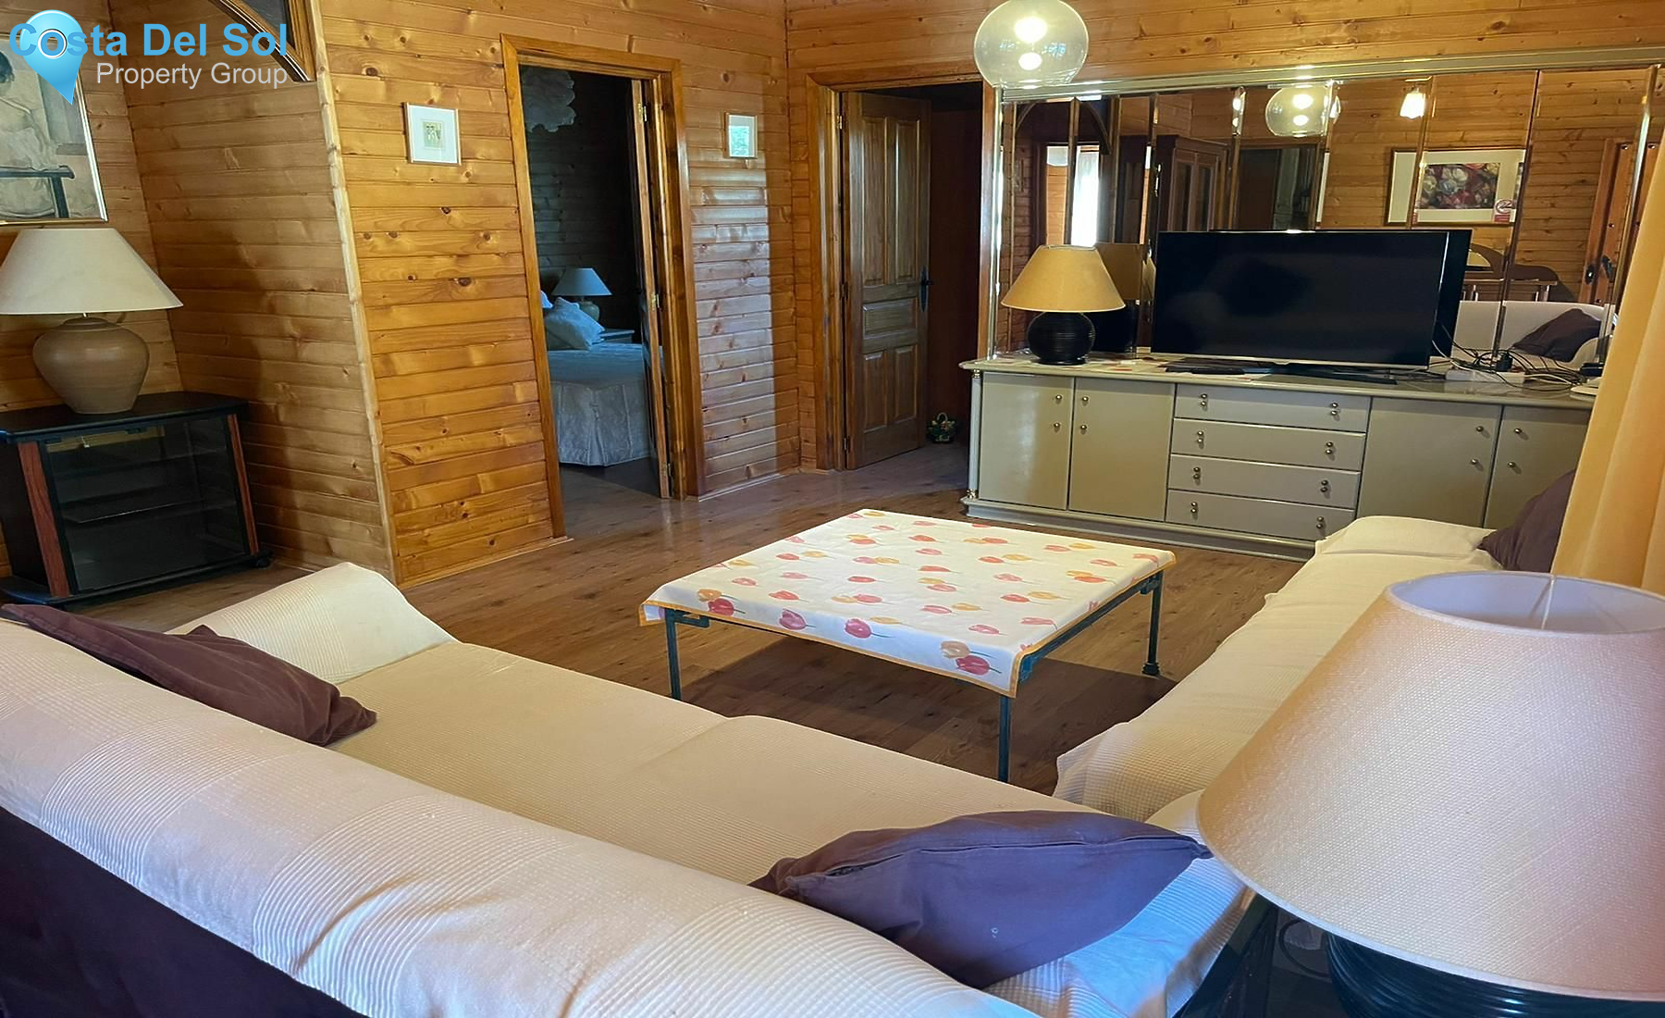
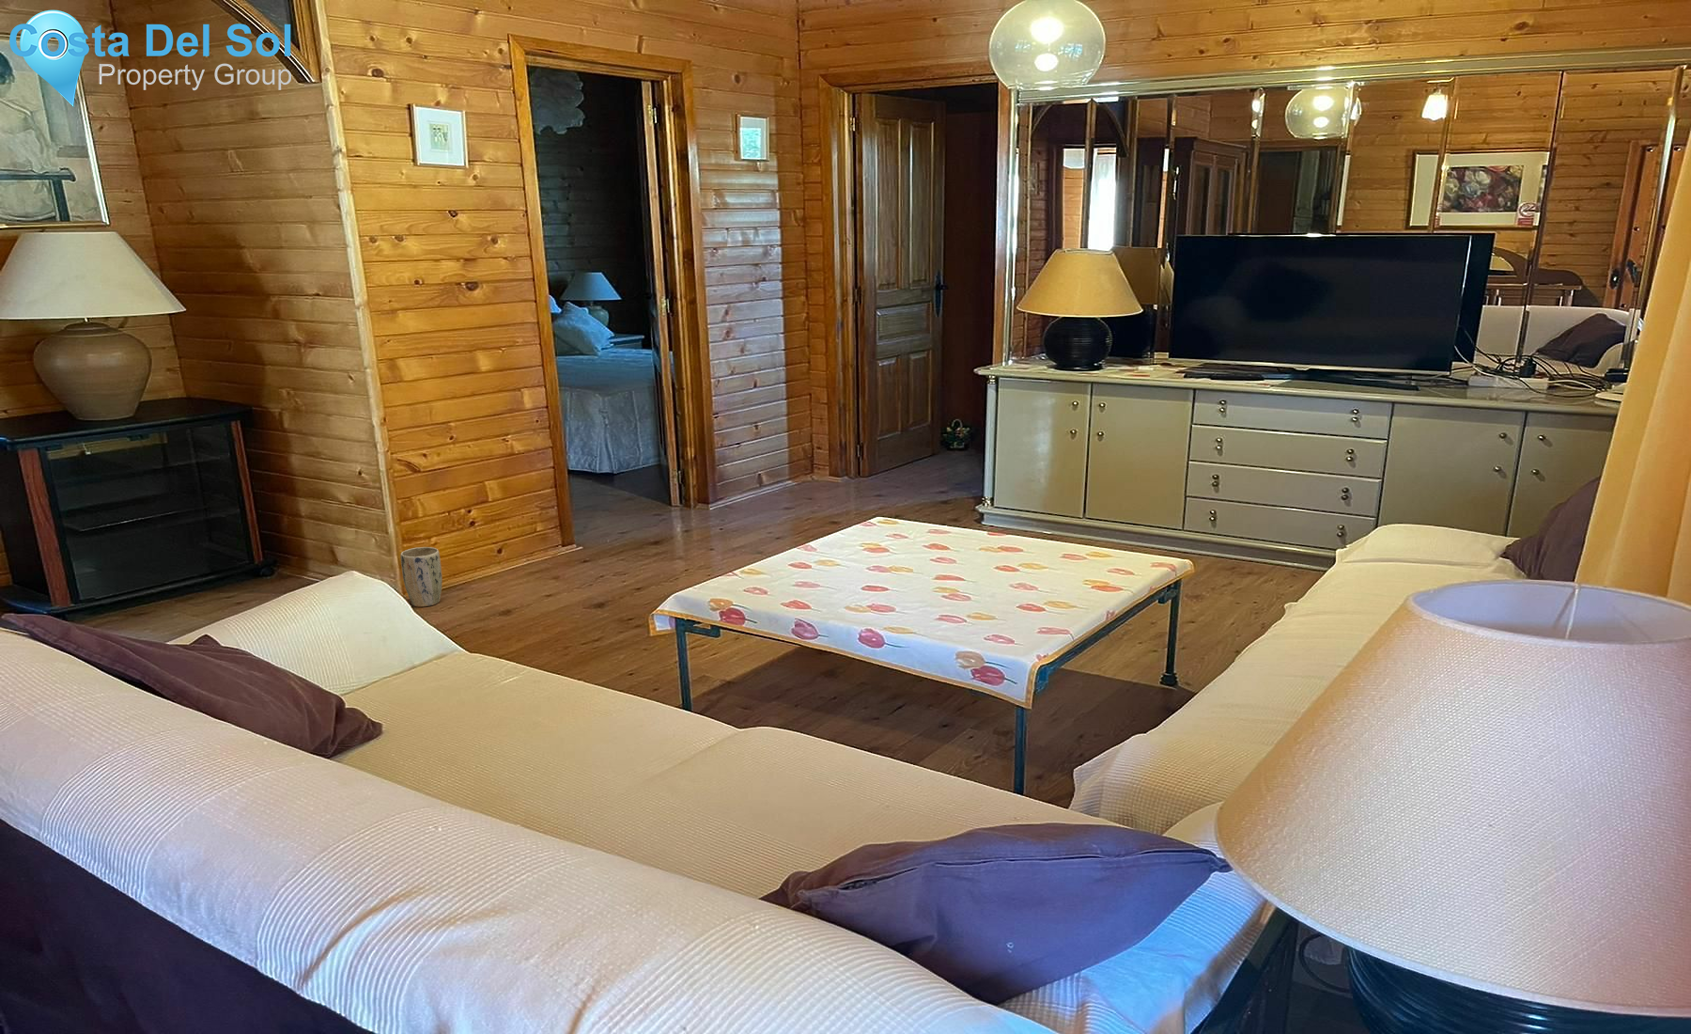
+ plant pot (422, 577)
